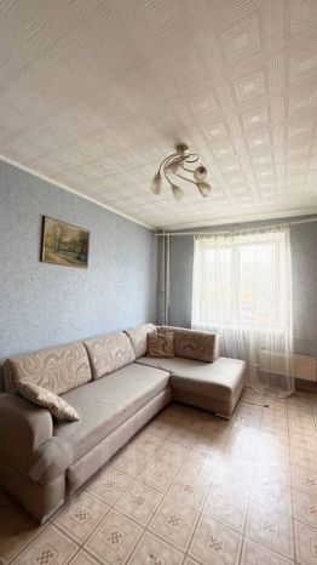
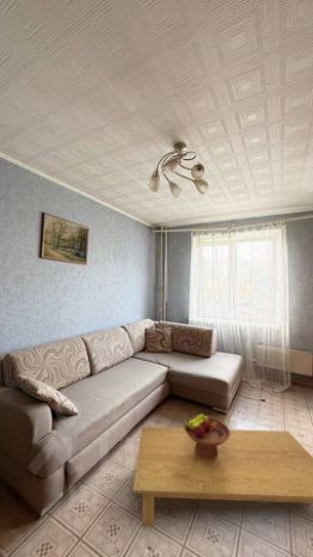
+ coffee table (225, 472)
+ fruit bowl (205, 434)
